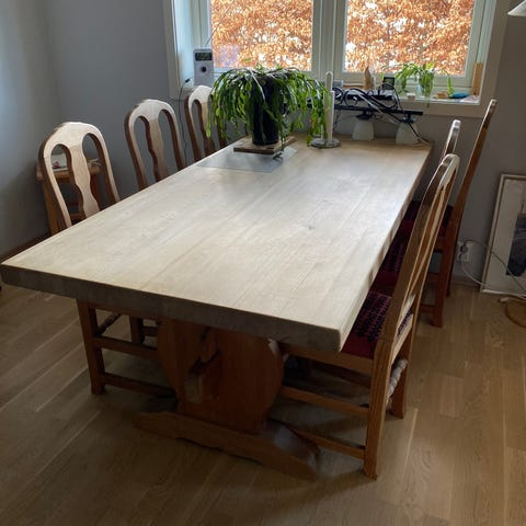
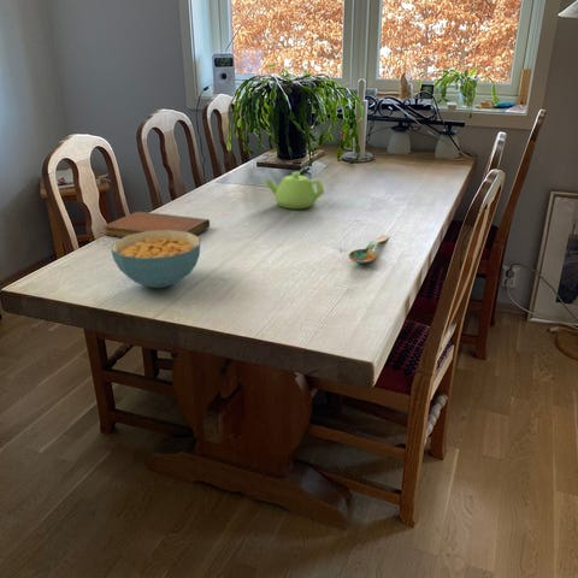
+ notebook (157, 226)
+ teapot (294, 188)
+ cereal bowl (158, 263)
+ spoon (372, 247)
